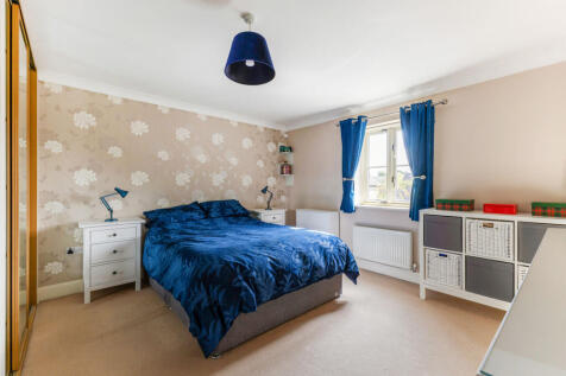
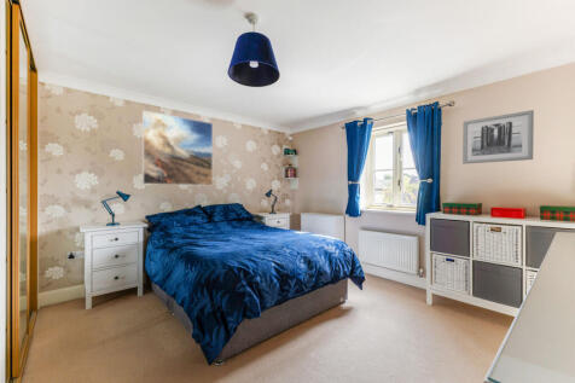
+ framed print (180, 151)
+ wall art (495, 139)
